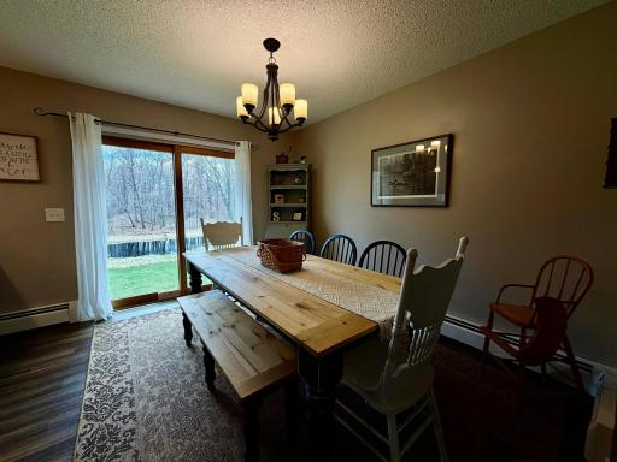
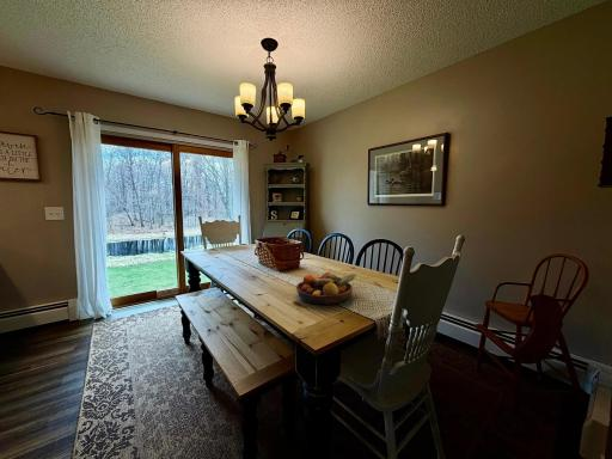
+ fruit bowl (324, 283)
